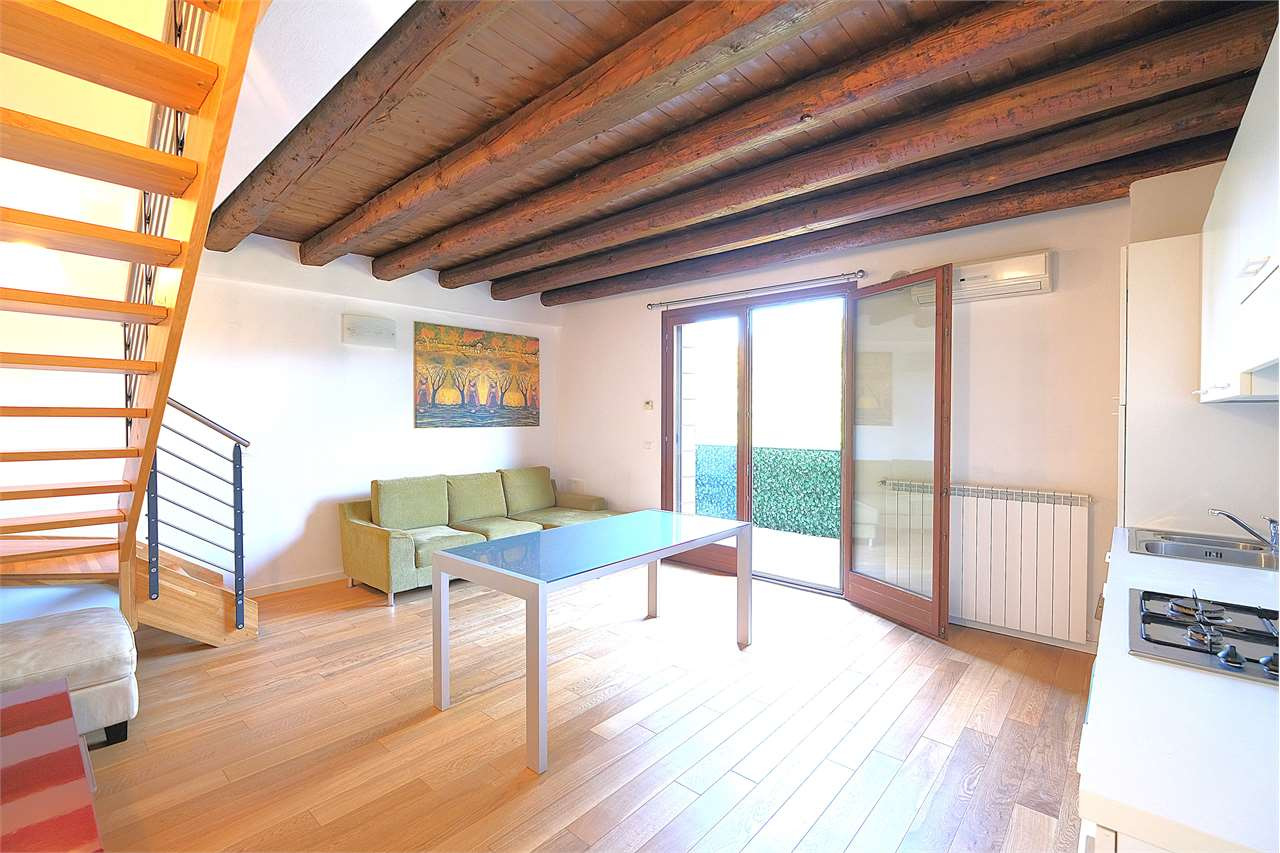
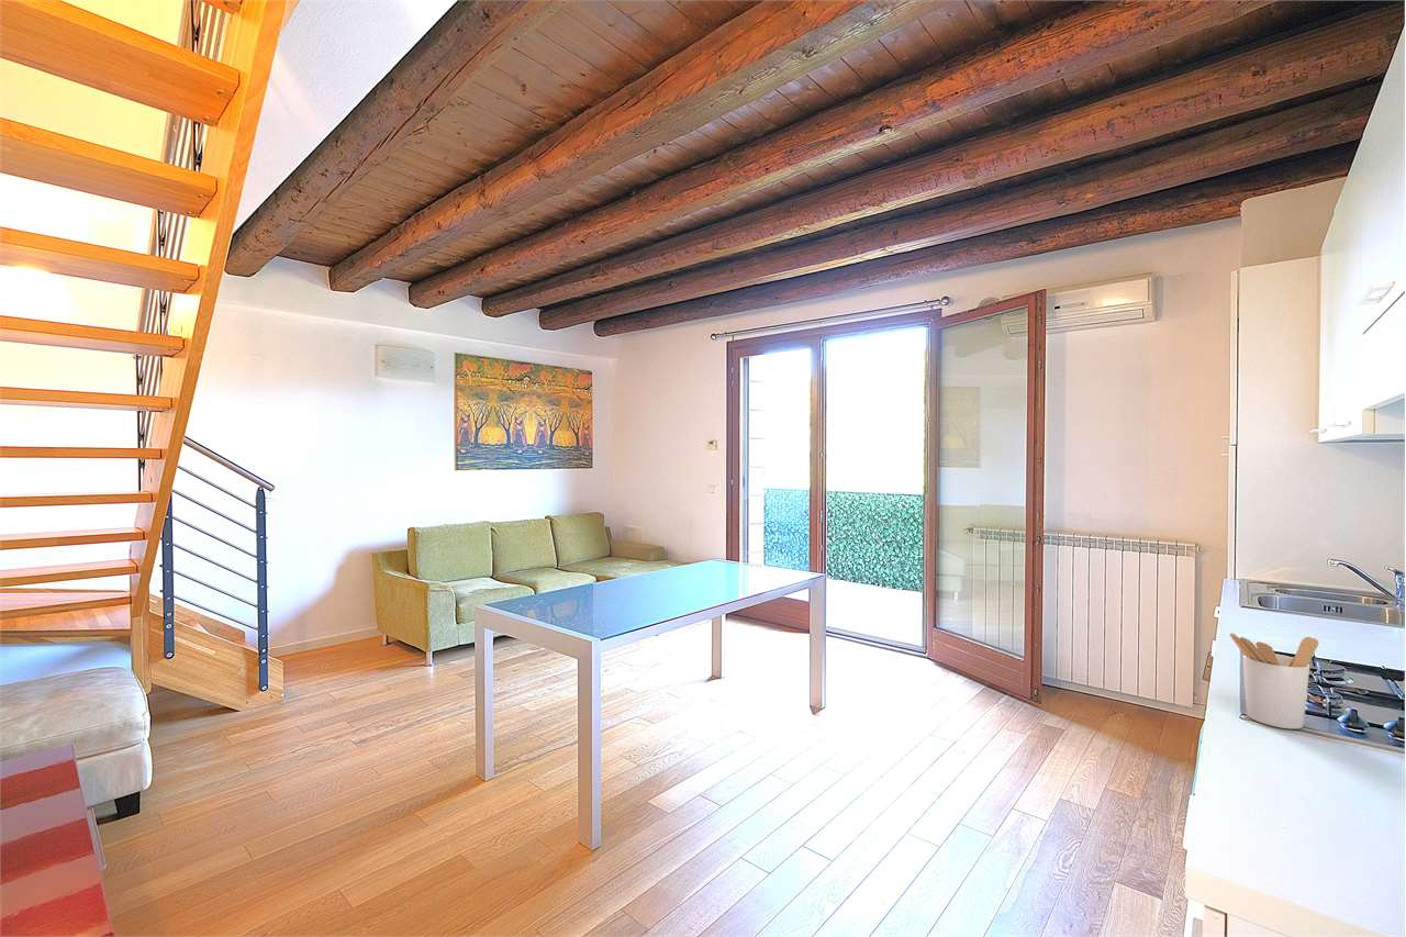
+ utensil holder (1268, 676)
